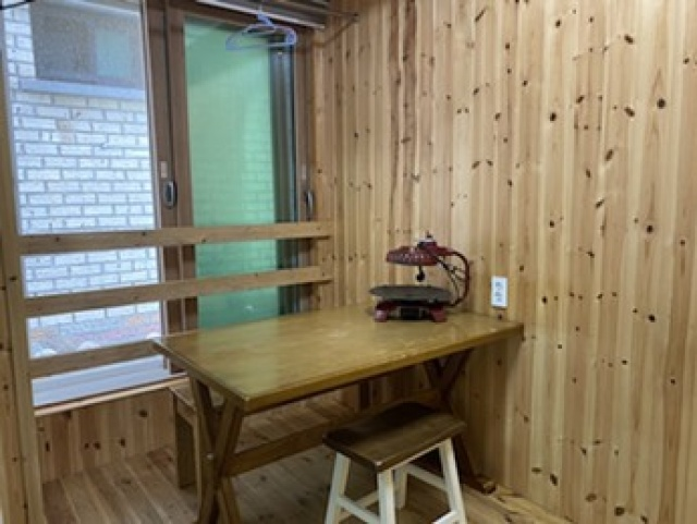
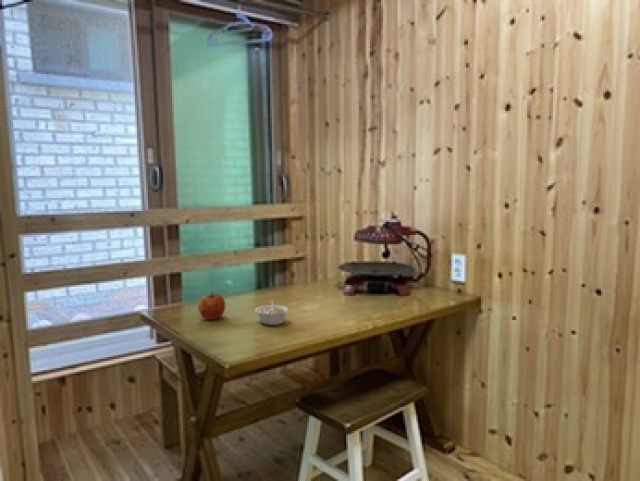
+ fruit (211, 305)
+ legume (271, 314)
